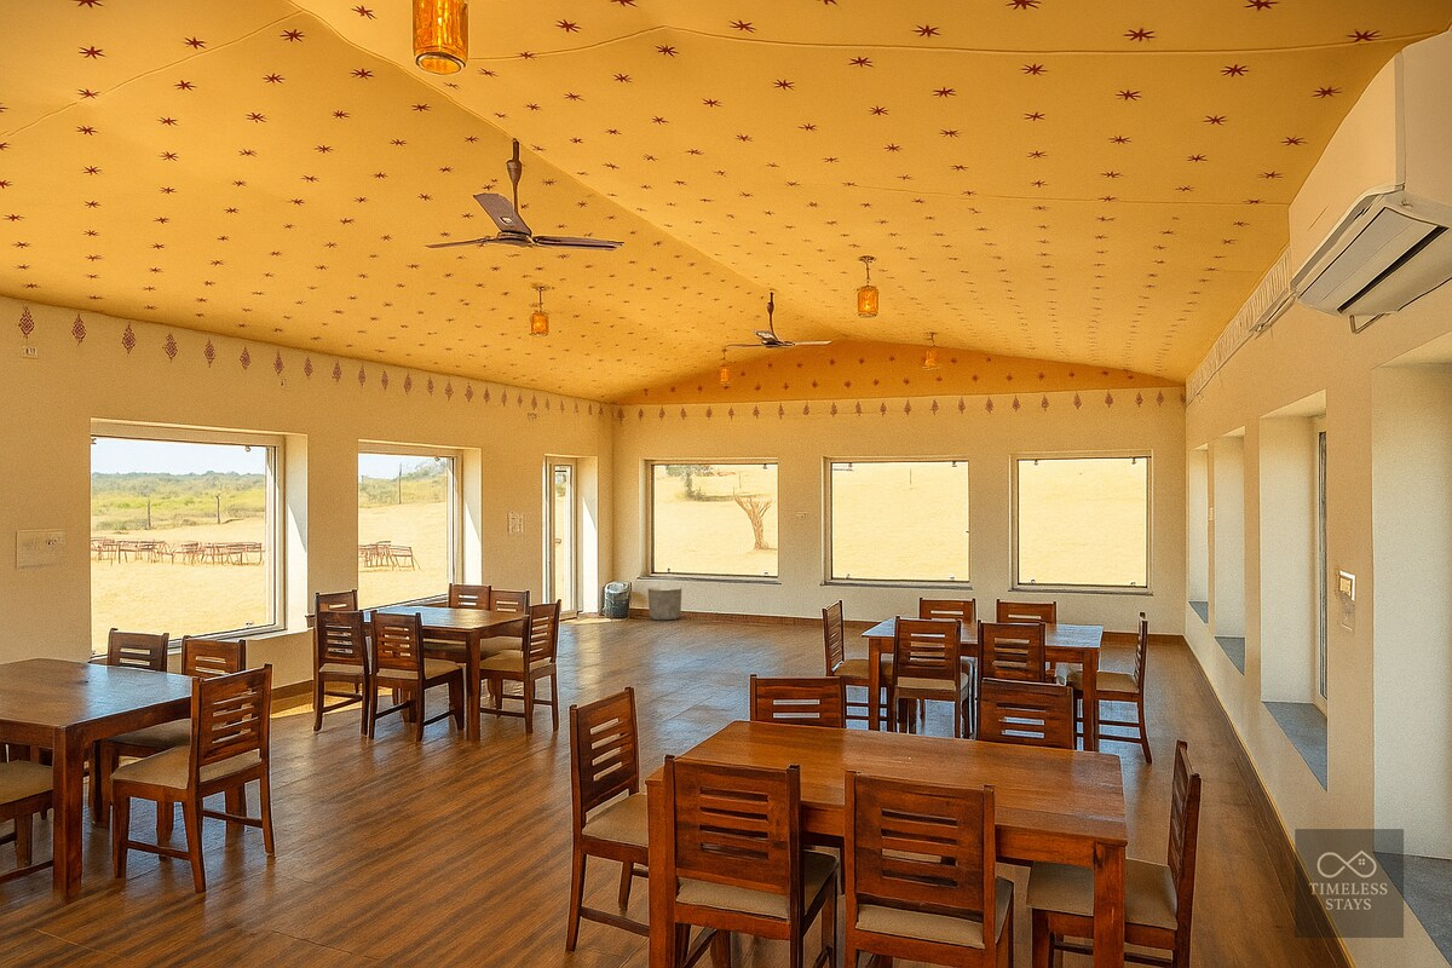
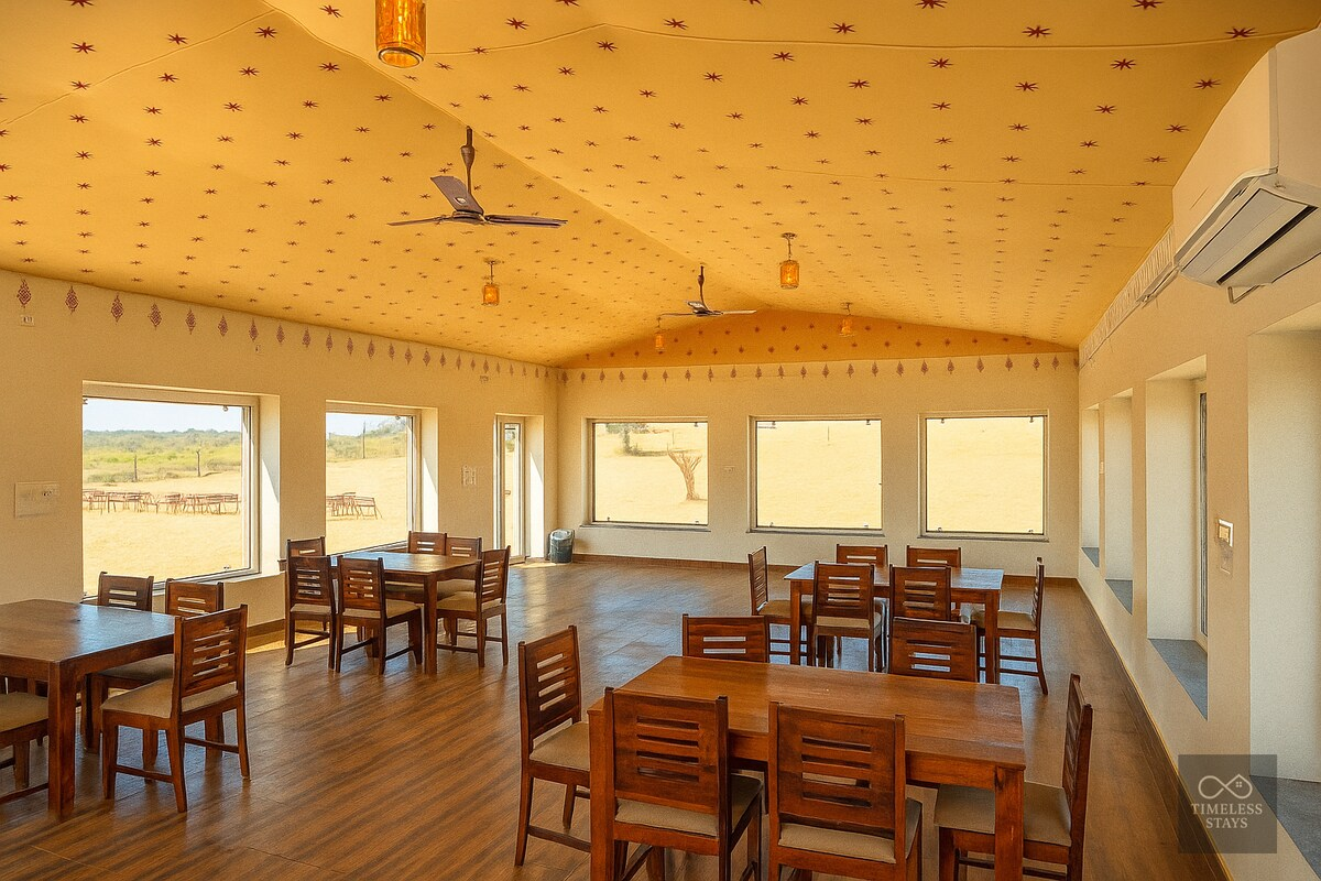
- planter (664, 603)
